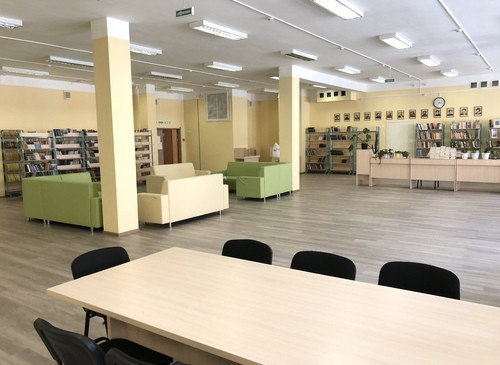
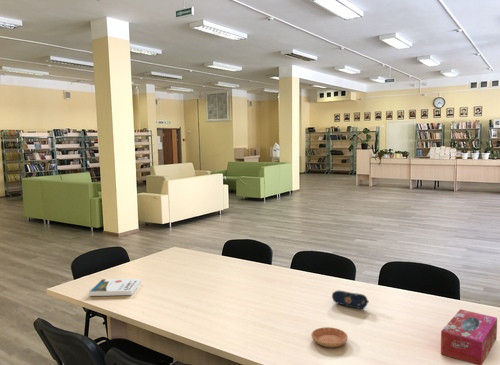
+ book (116, 286)
+ tissue box (469, 335)
+ pencil case (349, 299)
+ saucer (329, 337)
